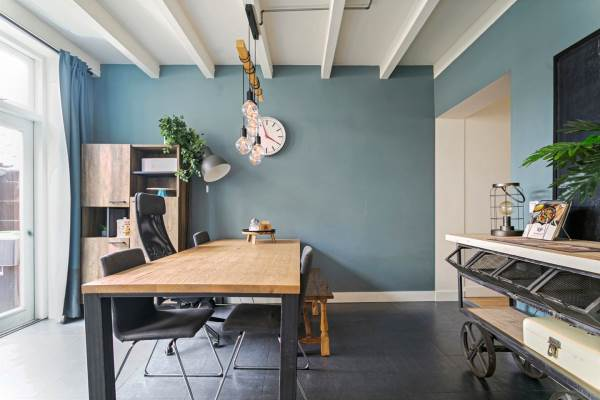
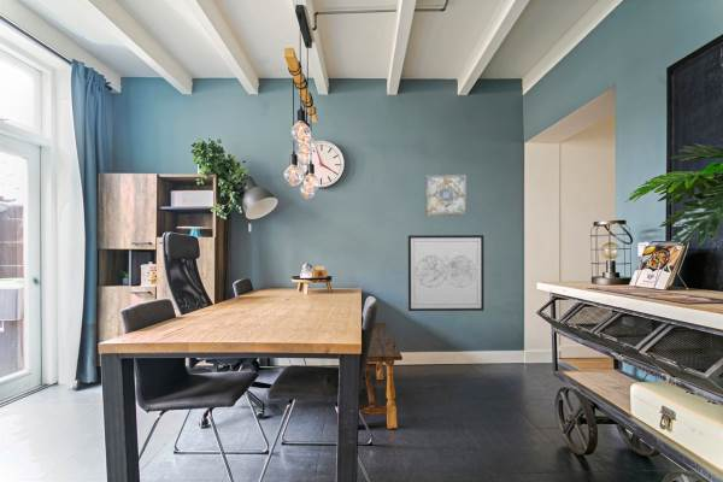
+ wall art (446, 272)
+ wall art (446, 195)
